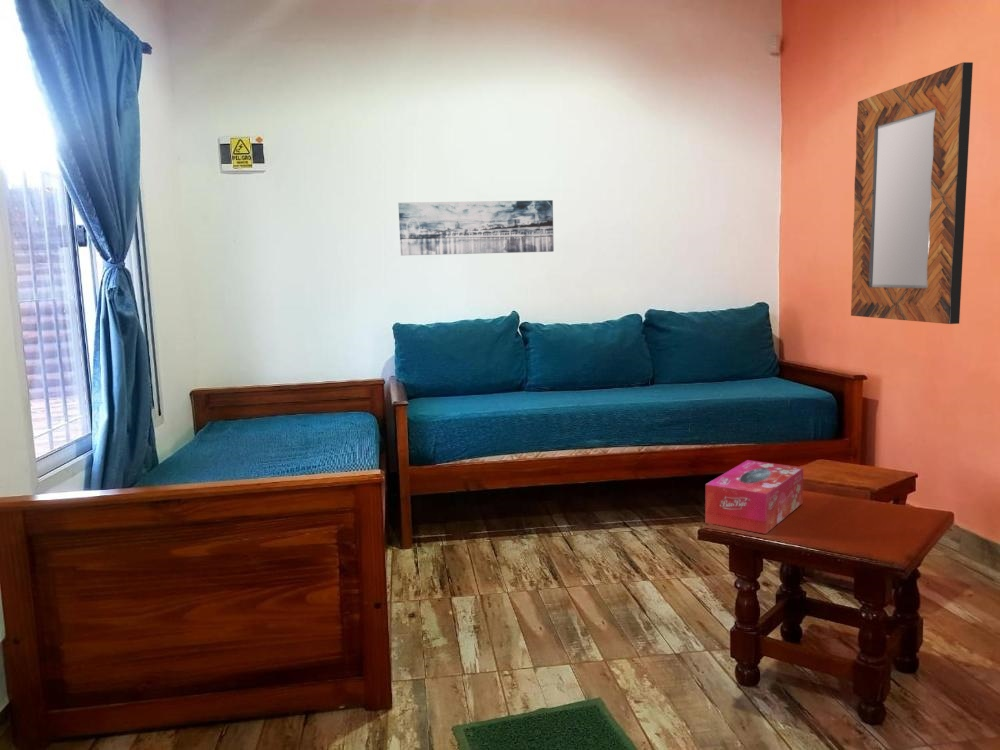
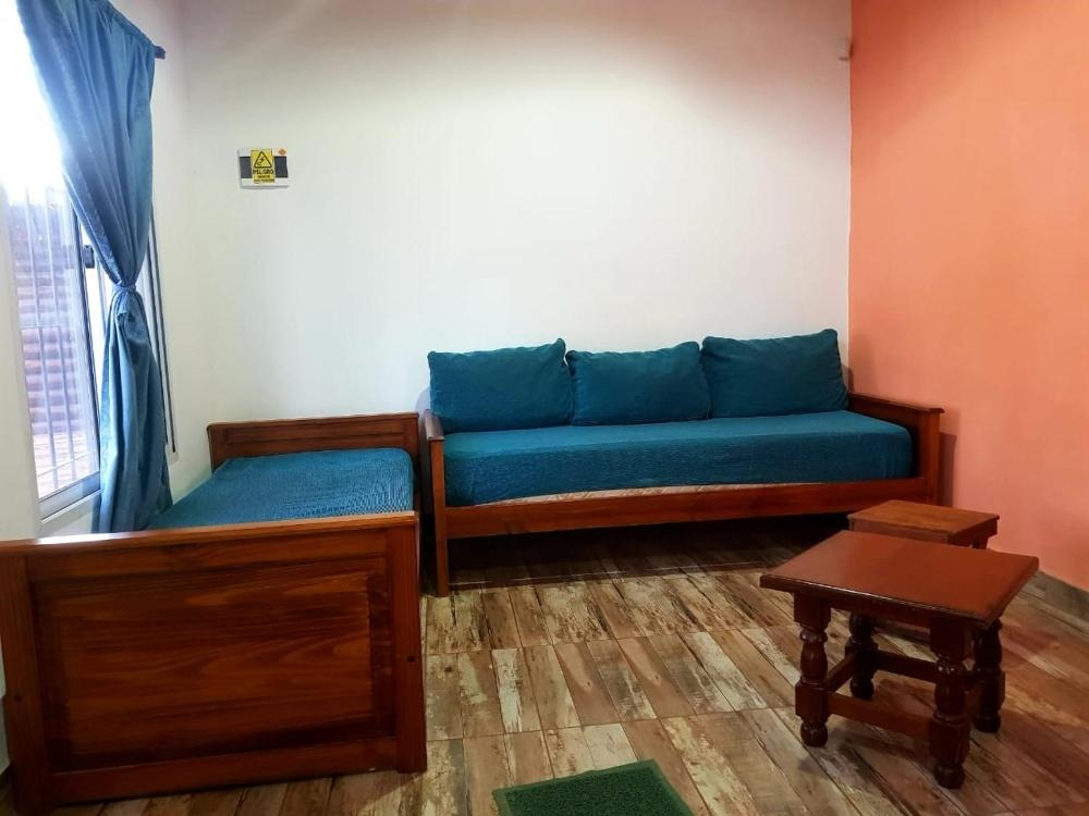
- home mirror (904, 204)
- tissue box (755, 494)
- wall art (477, 227)
